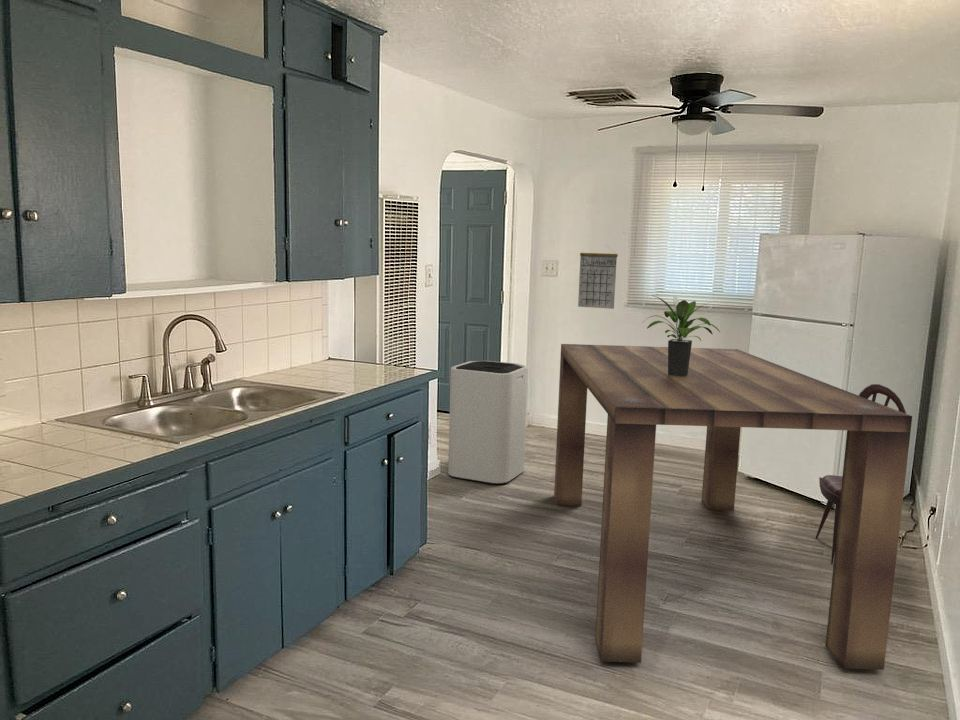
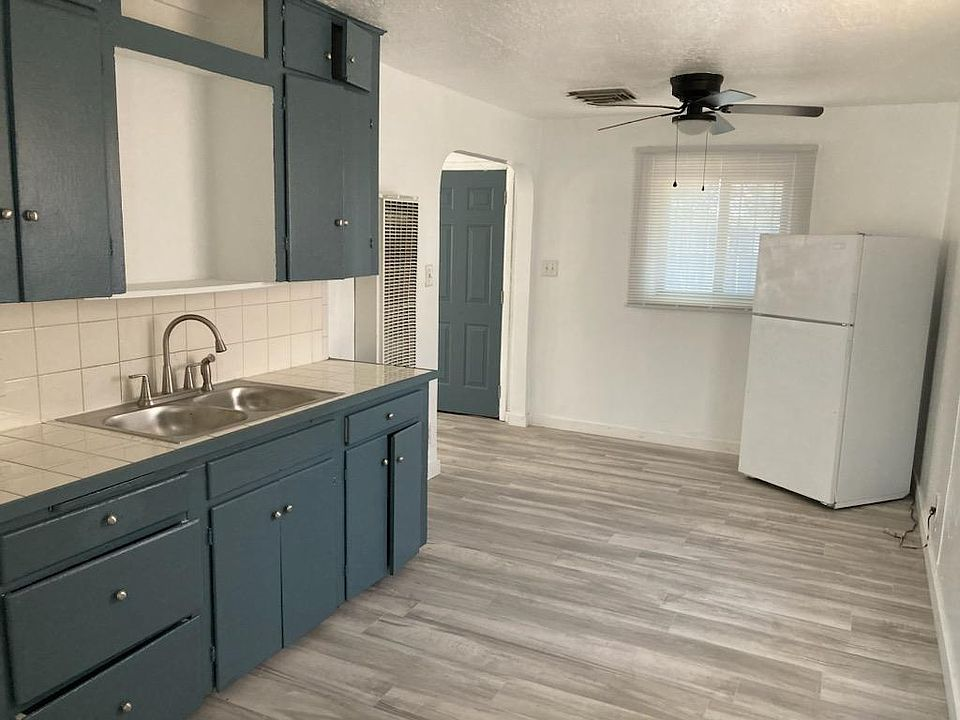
- dining table (704, 469)
- potted plant (680, 334)
- trash can (488, 419)
- calendar (597, 274)
- dining chair (842, 476)
